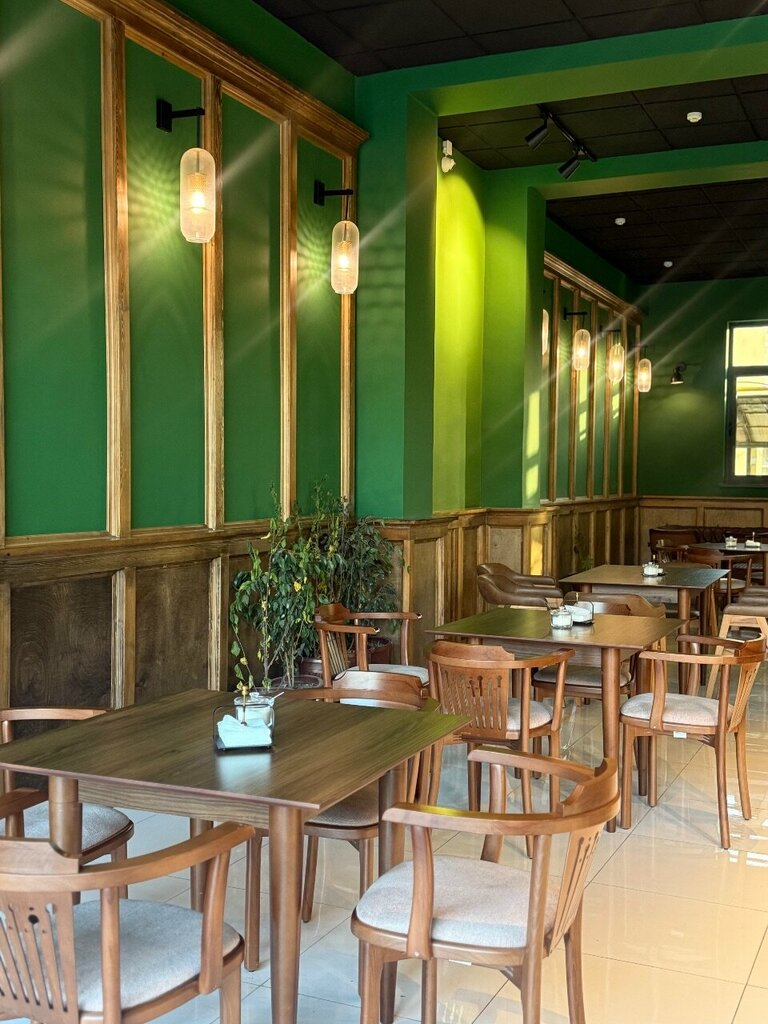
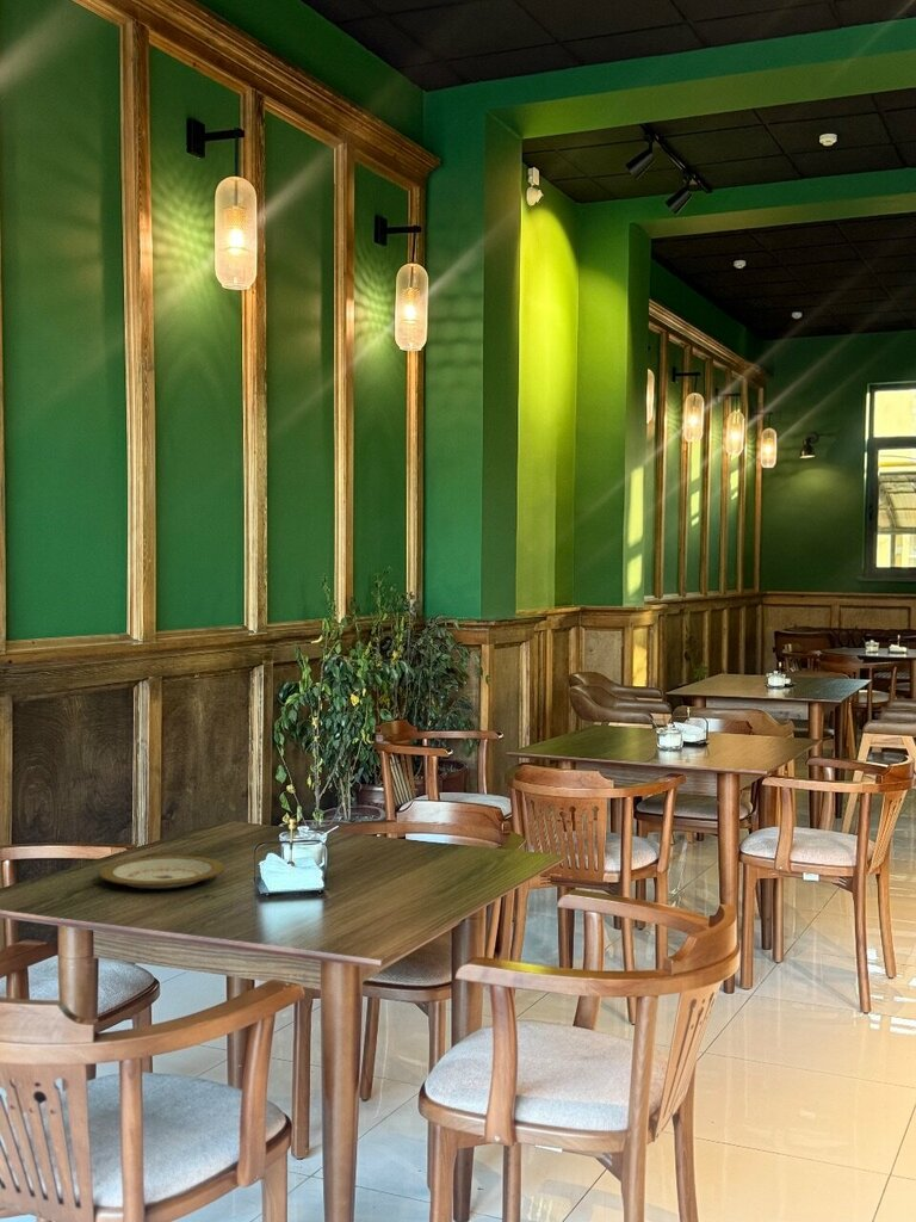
+ plate (162, 874)
